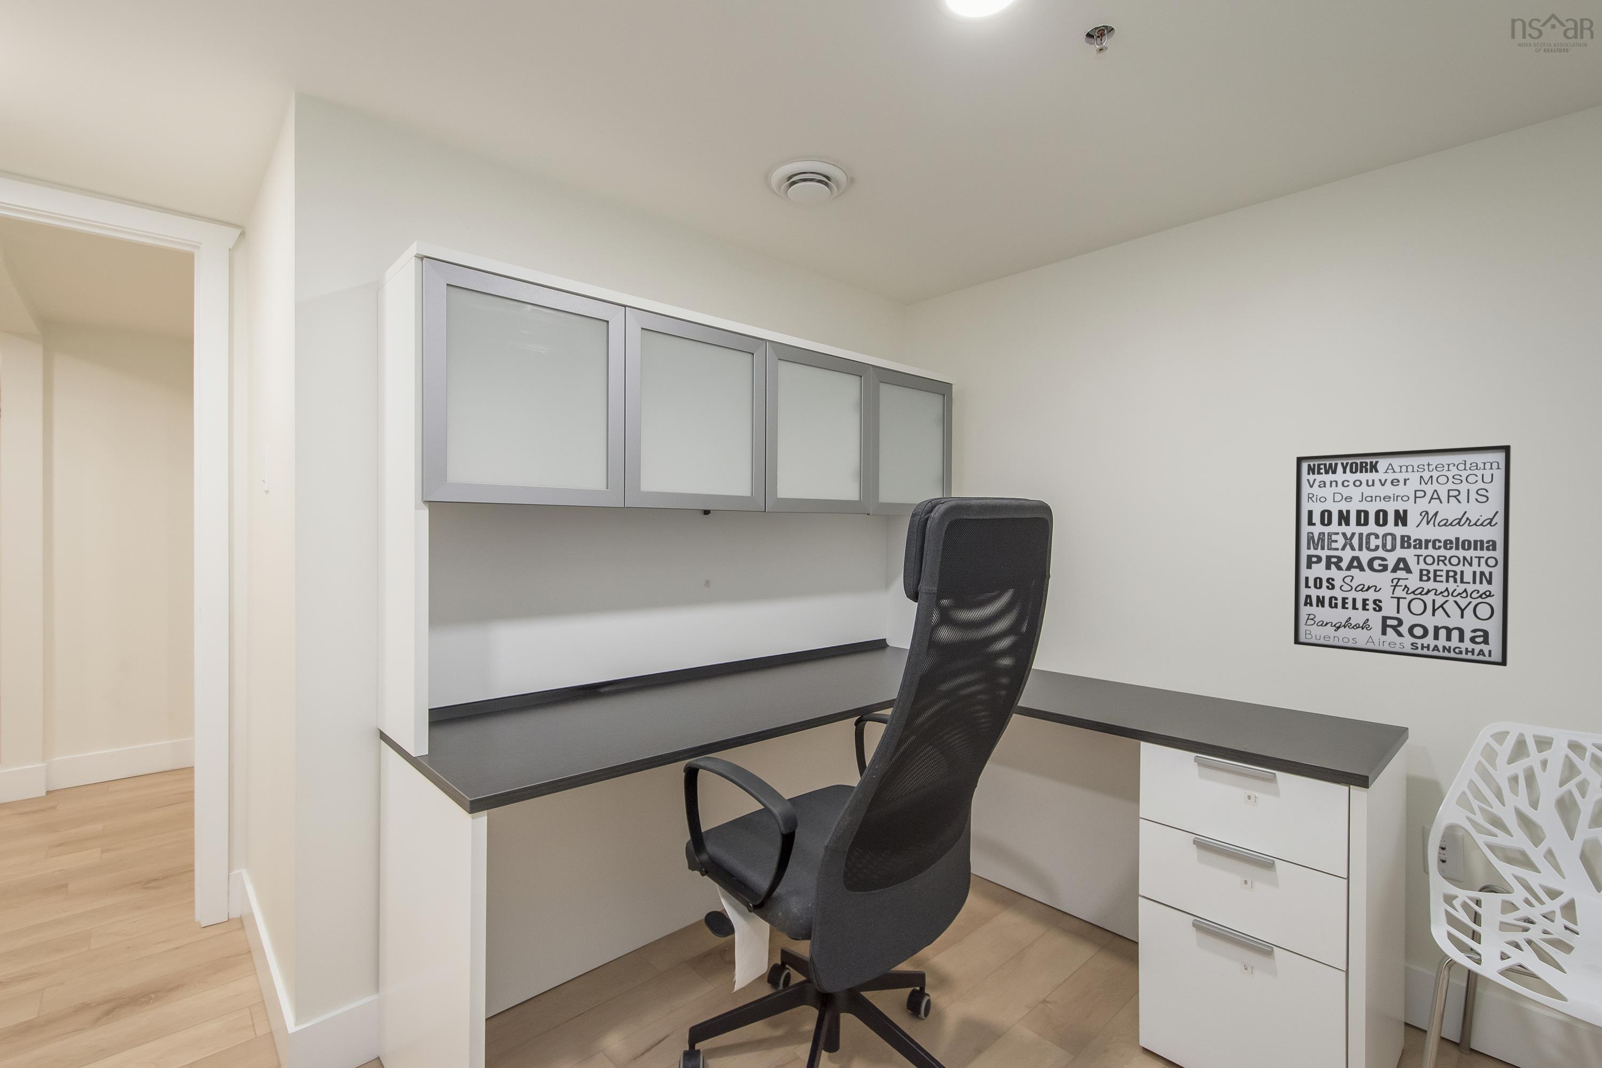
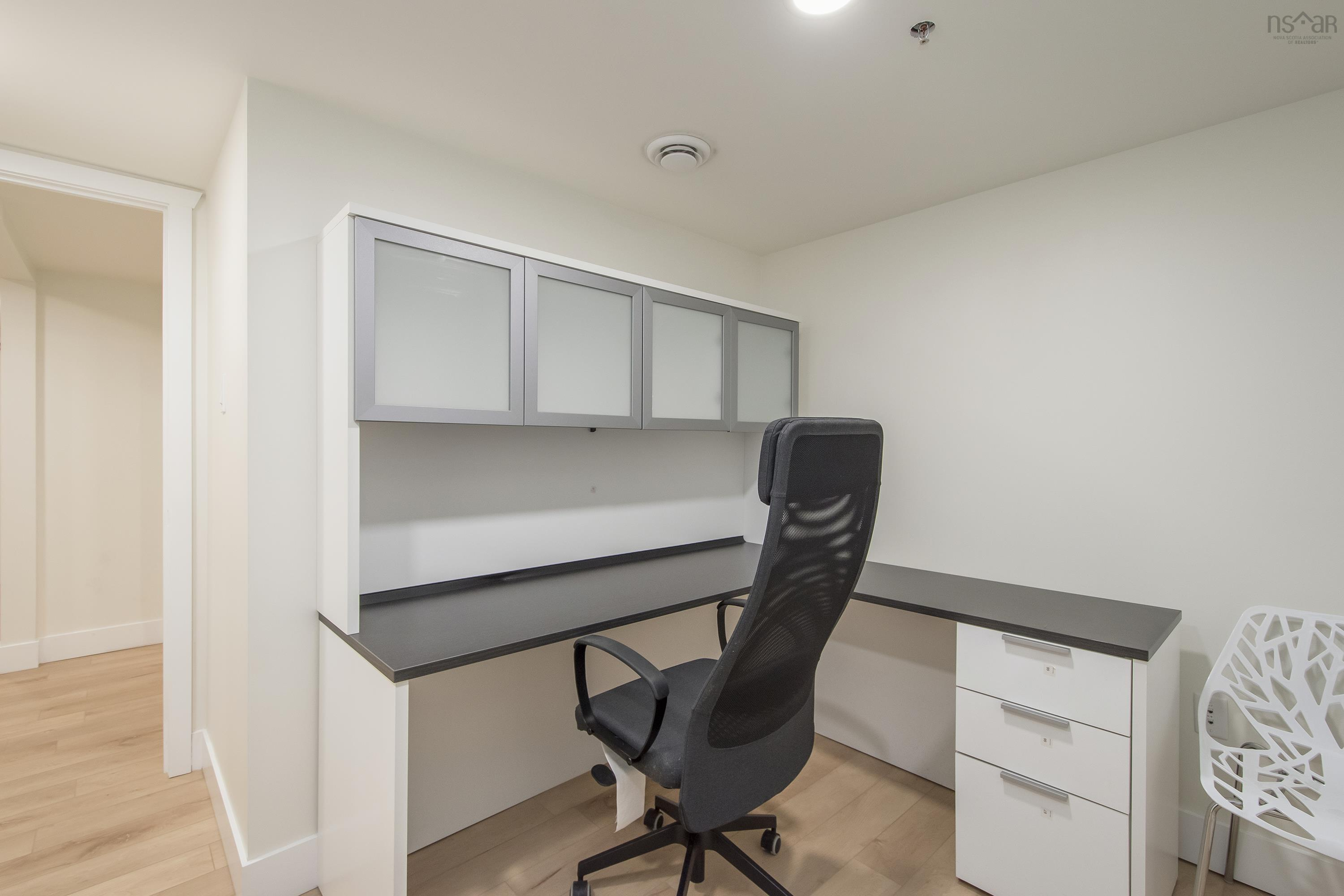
- wall art (1393, 553)
